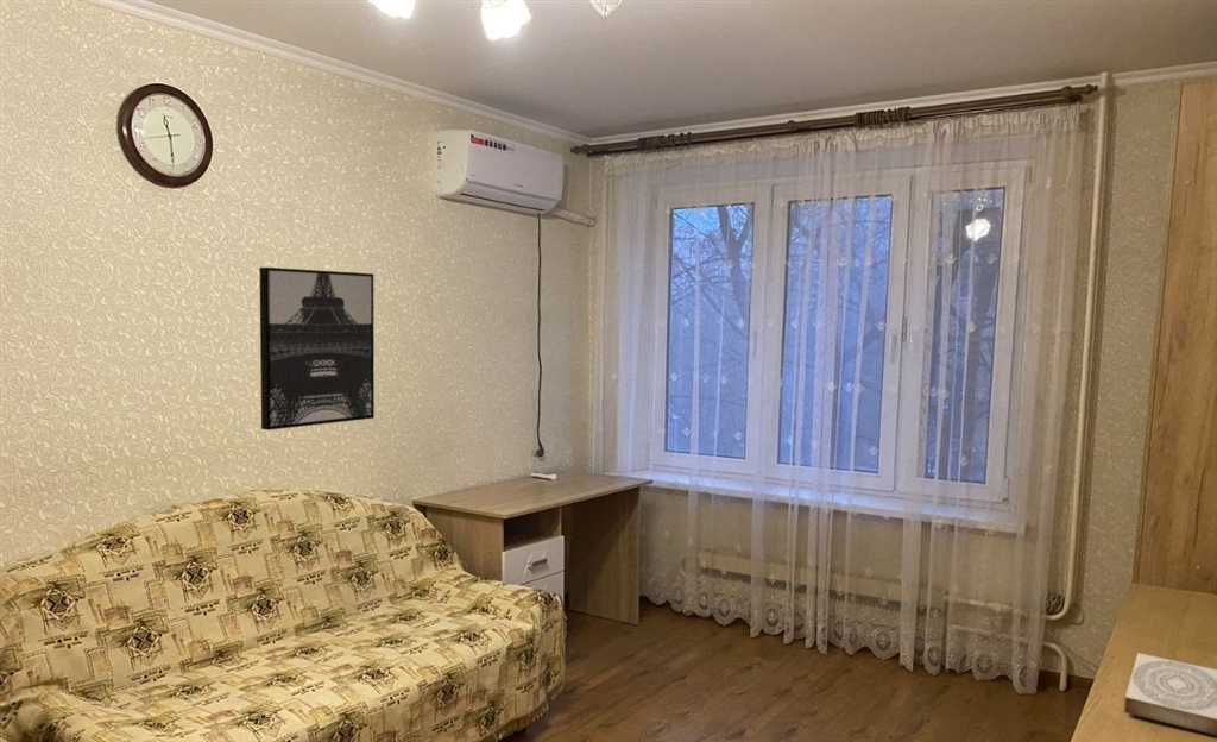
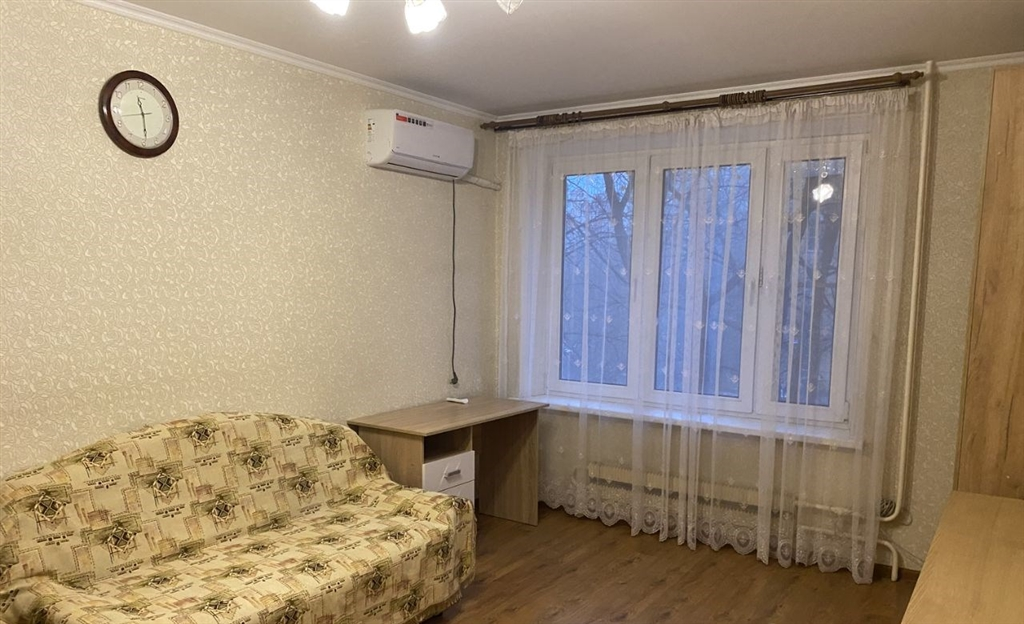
- wall art (320, 347)
- book (1183, 692)
